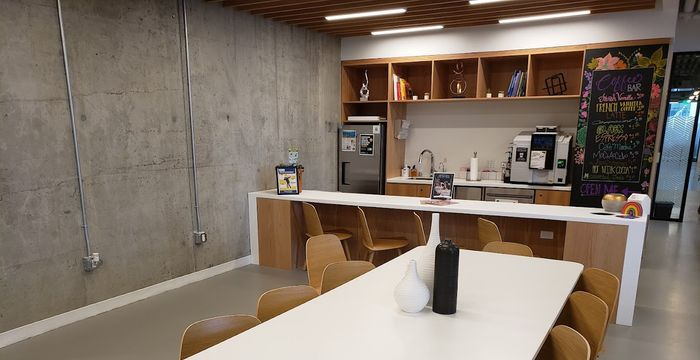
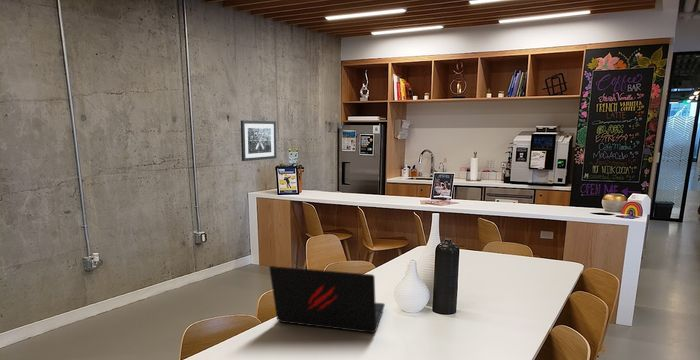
+ laptop (331, 288)
+ wall art (259, 140)
